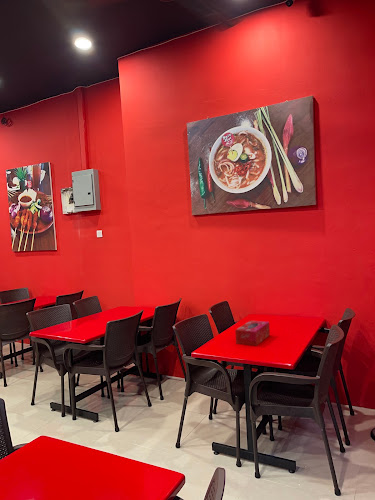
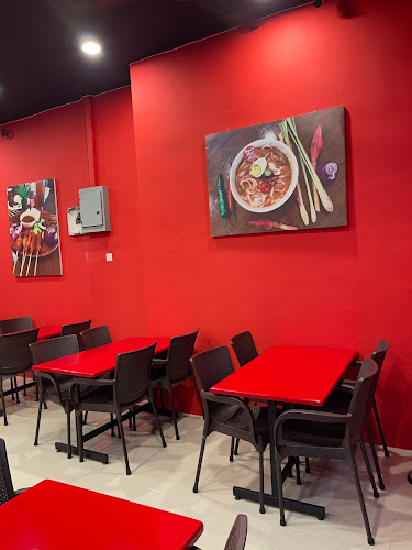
- tissue box (253, 332)
